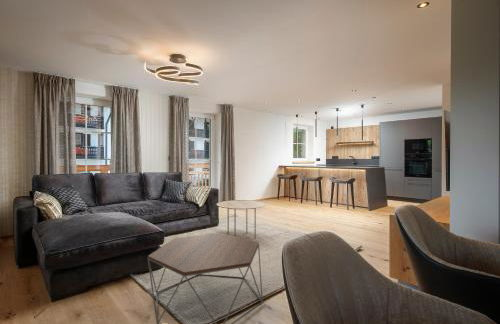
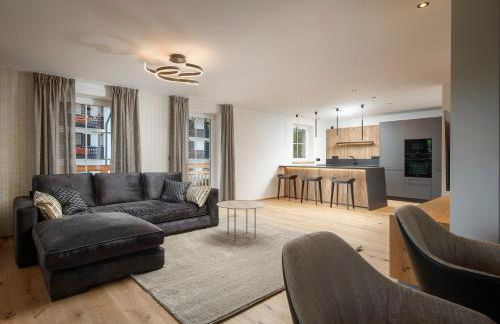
- coffee table (207, 272)
